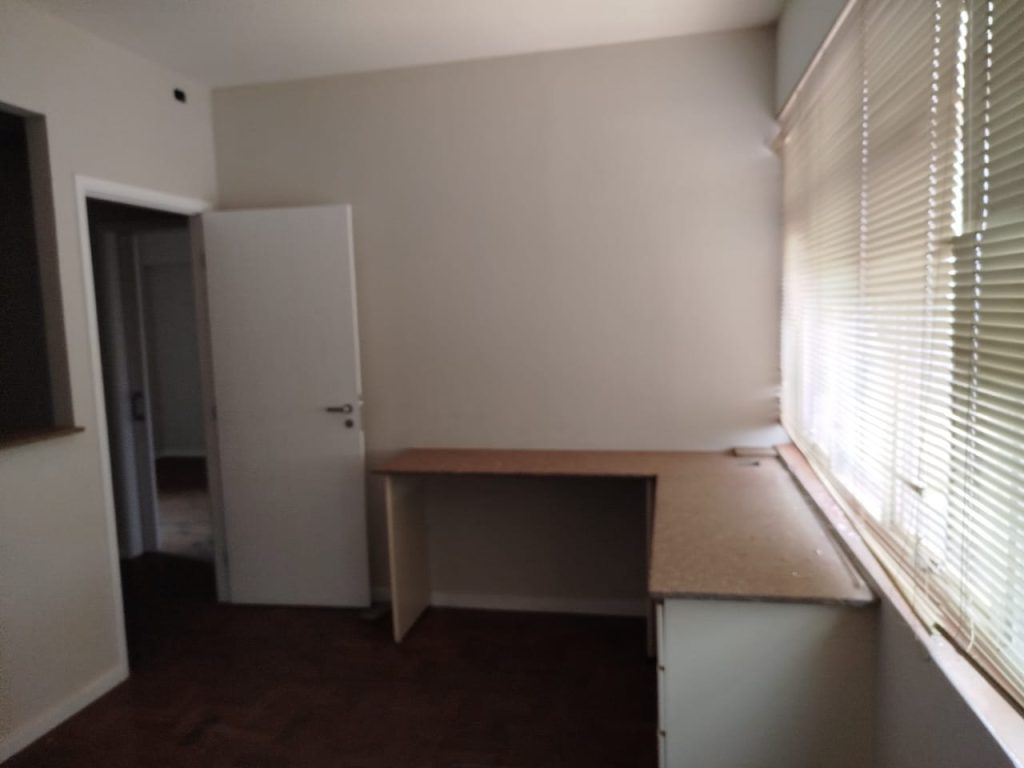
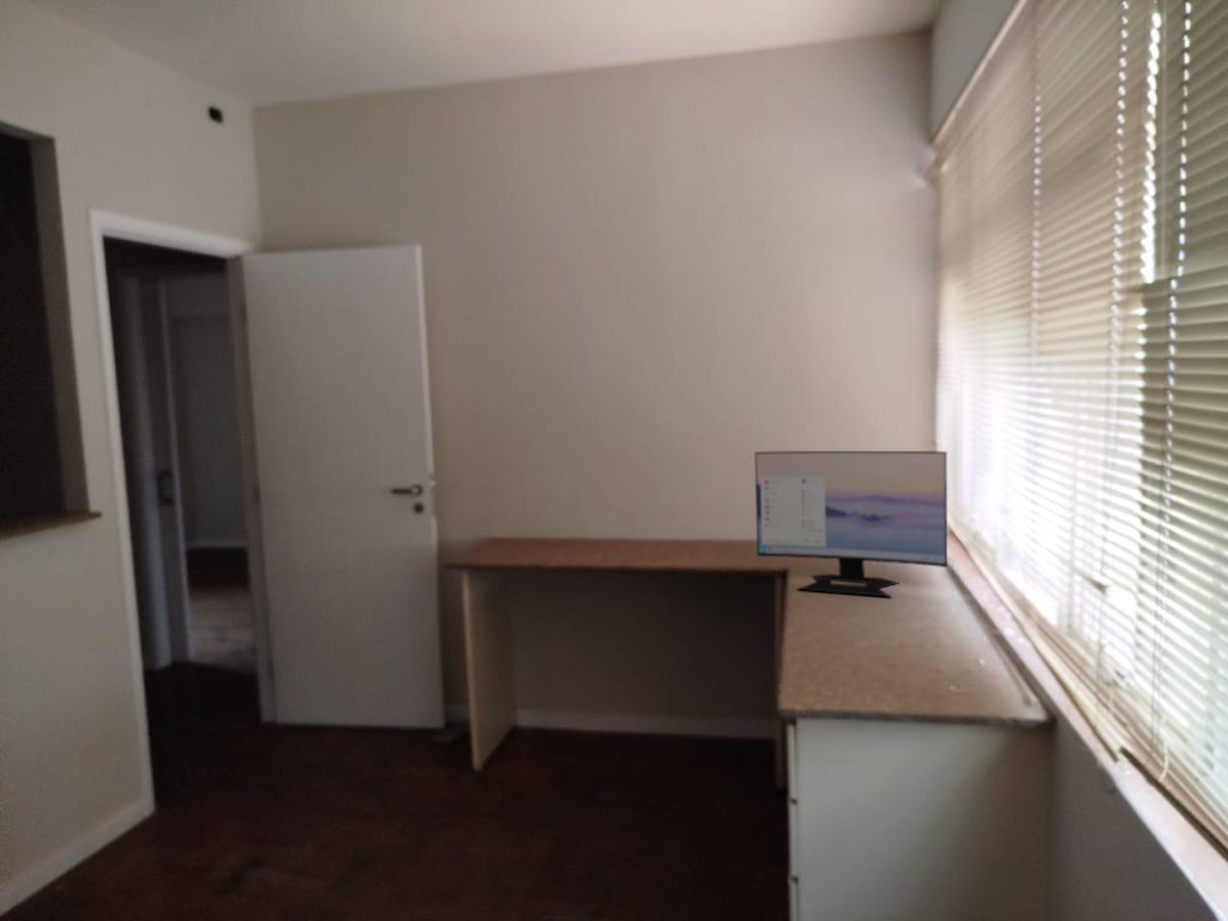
+ computer monitor (847, 519)
